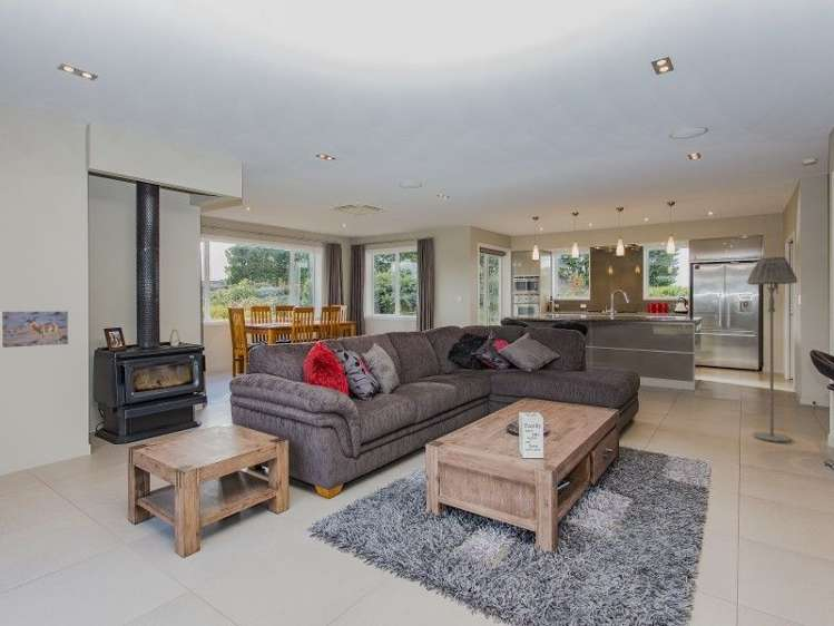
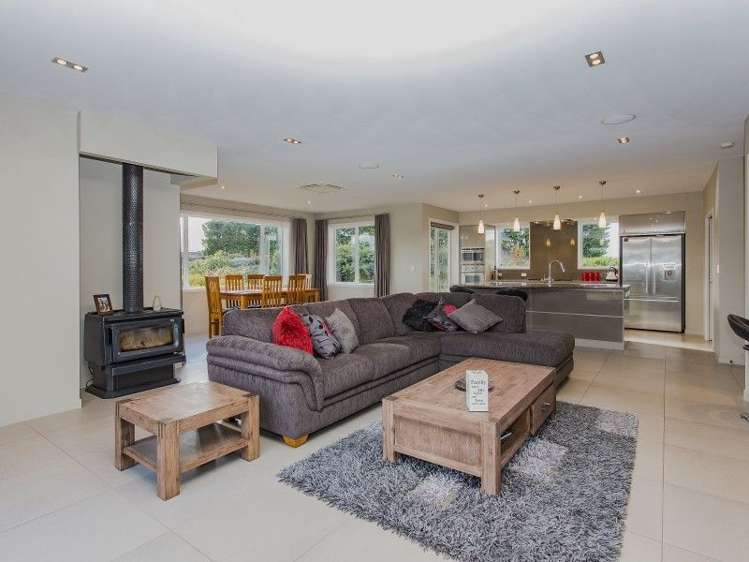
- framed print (36, 329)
- floor lamp (772, 348)
